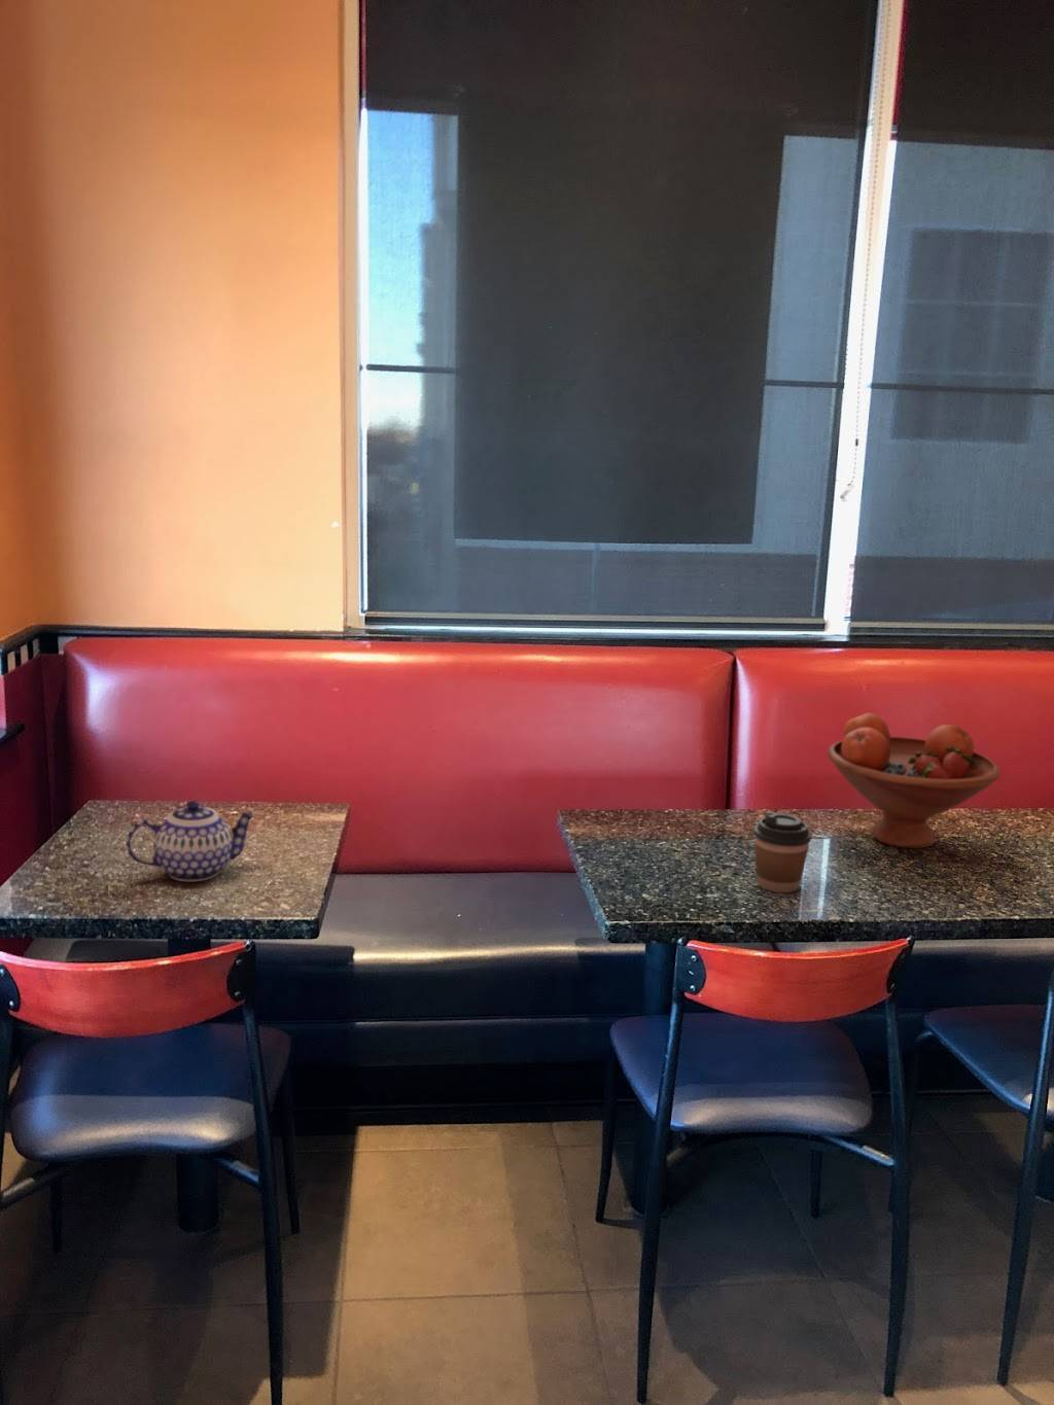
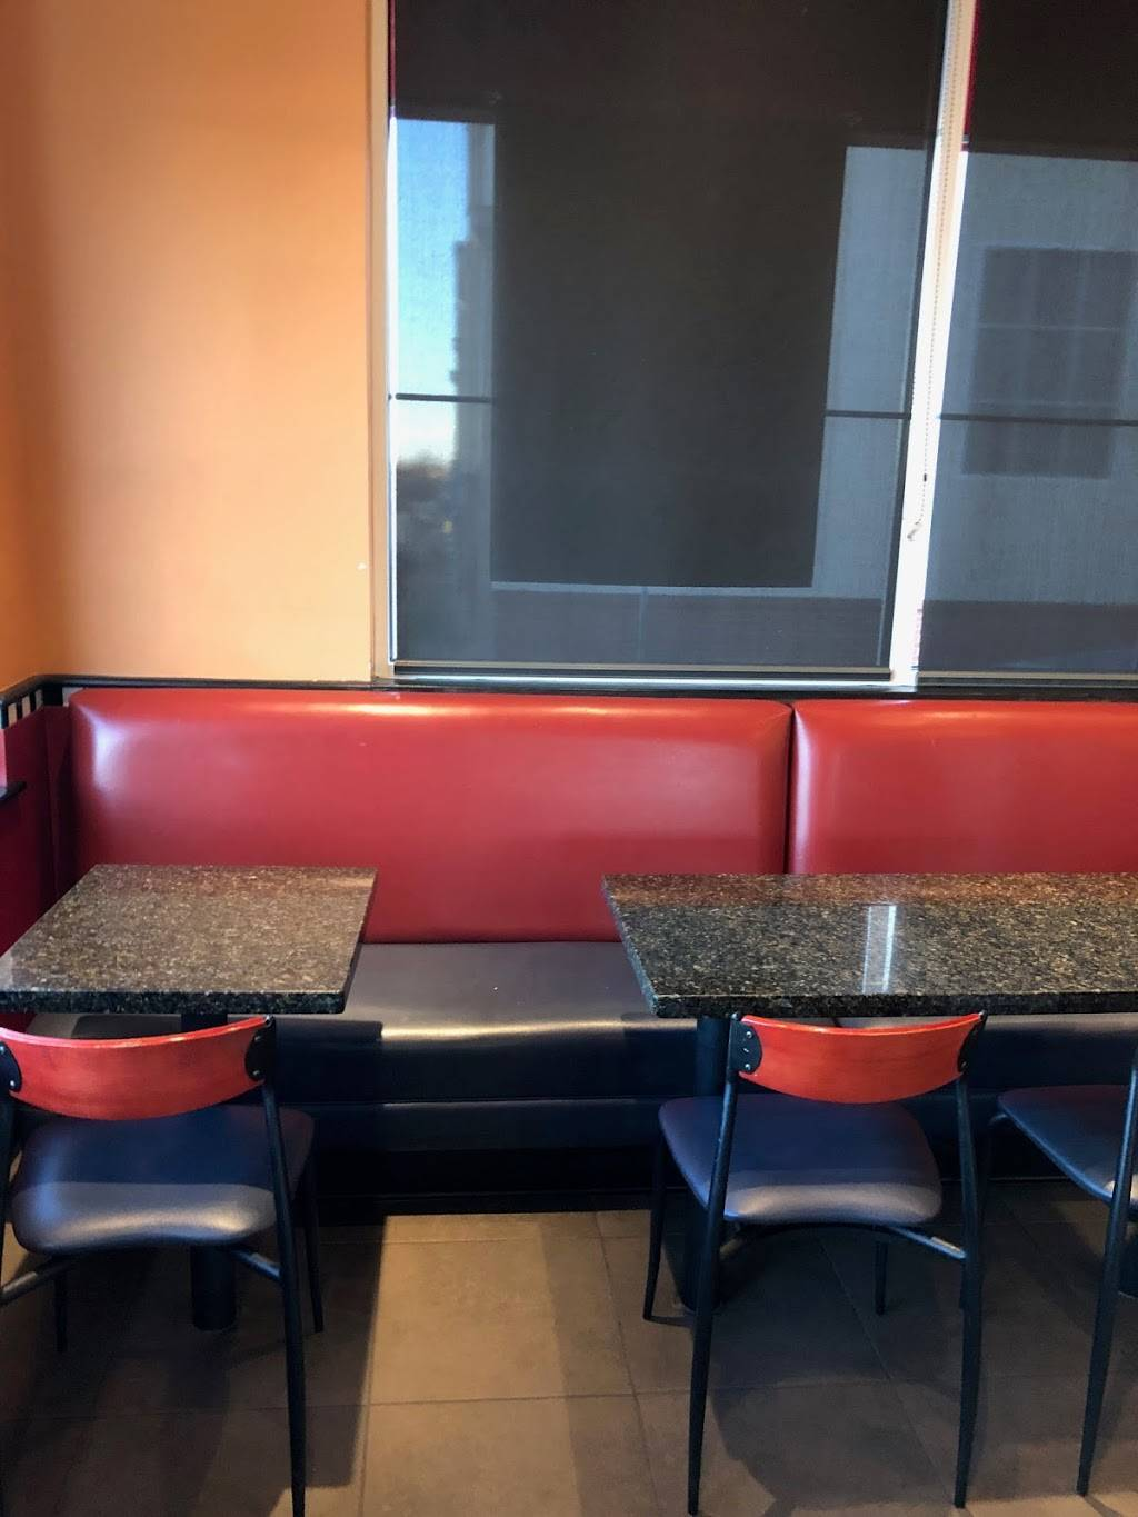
- coffee cup (781, 849)
- teapot (193, 837)
- fruit bowl (909, 783)
